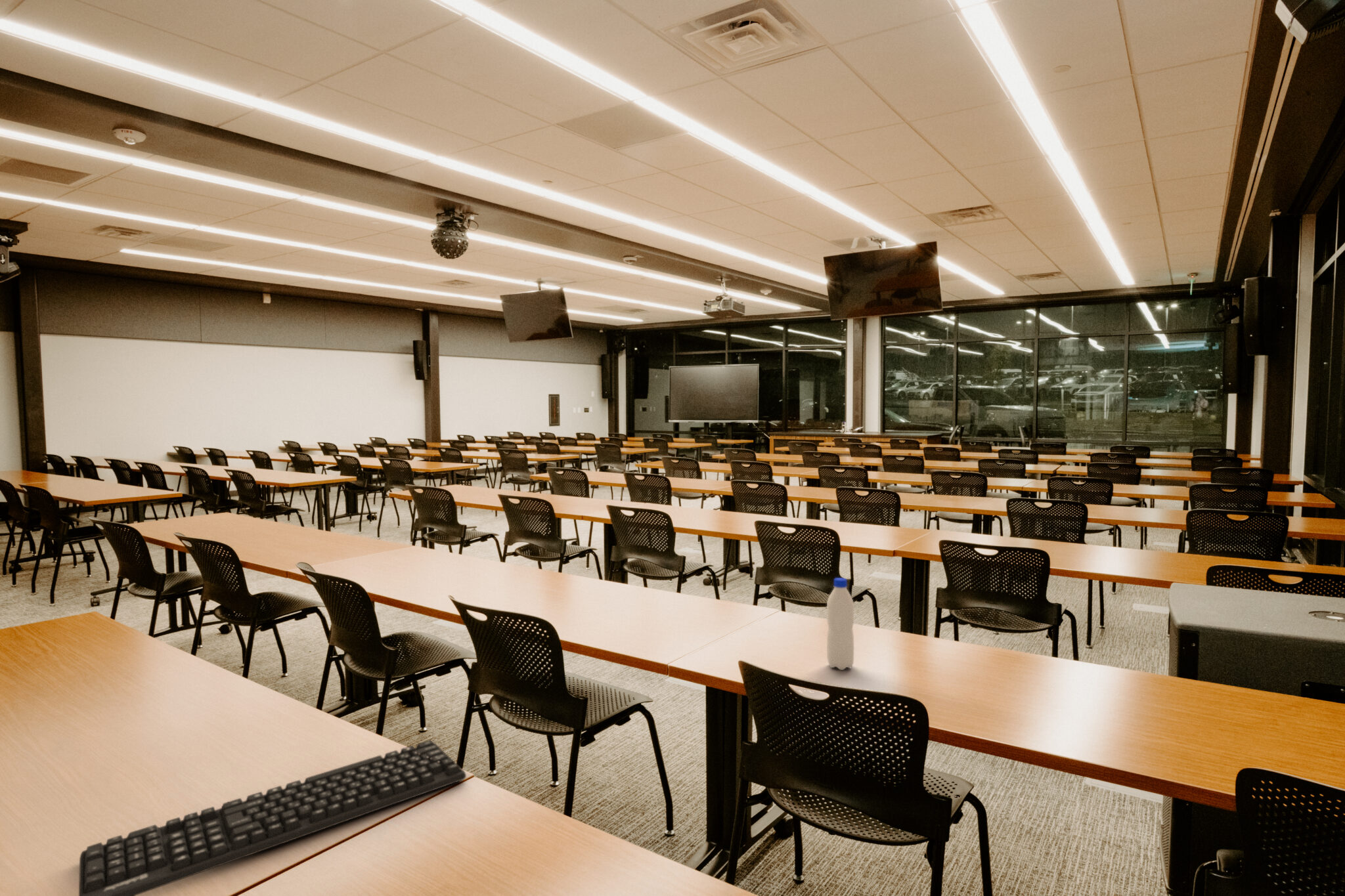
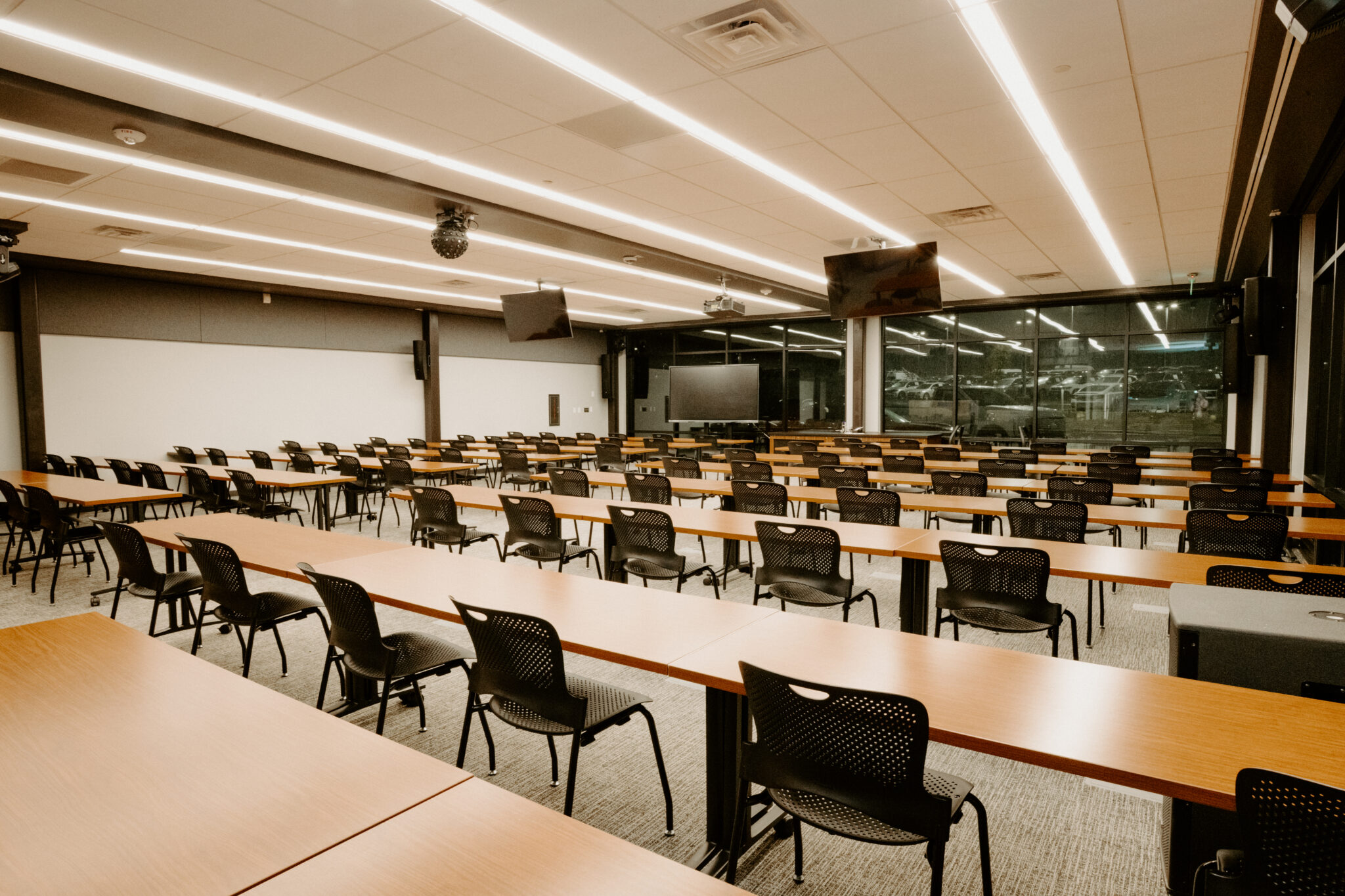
- keyboard (291, 809)
- water bottle (840, 622)
